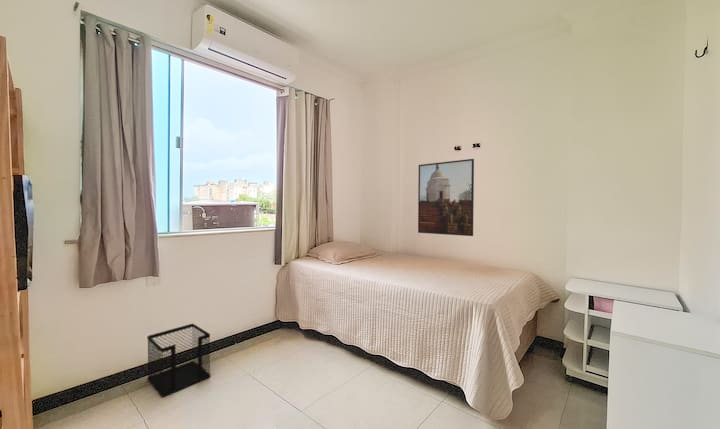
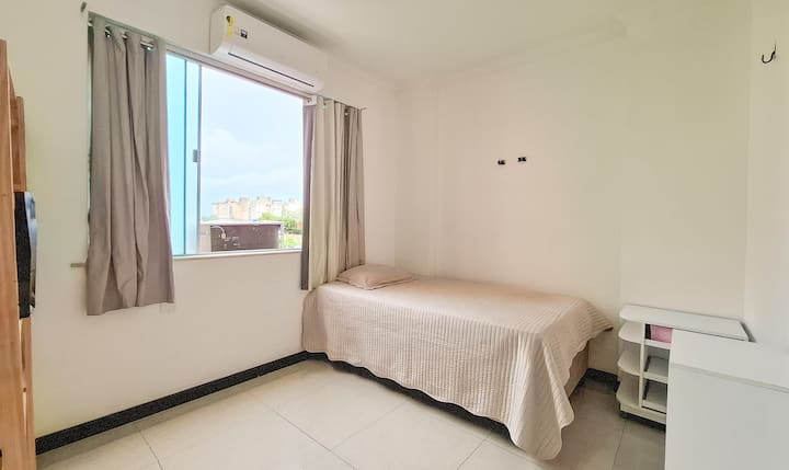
- wastebasket (179, 357)
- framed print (444, 198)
